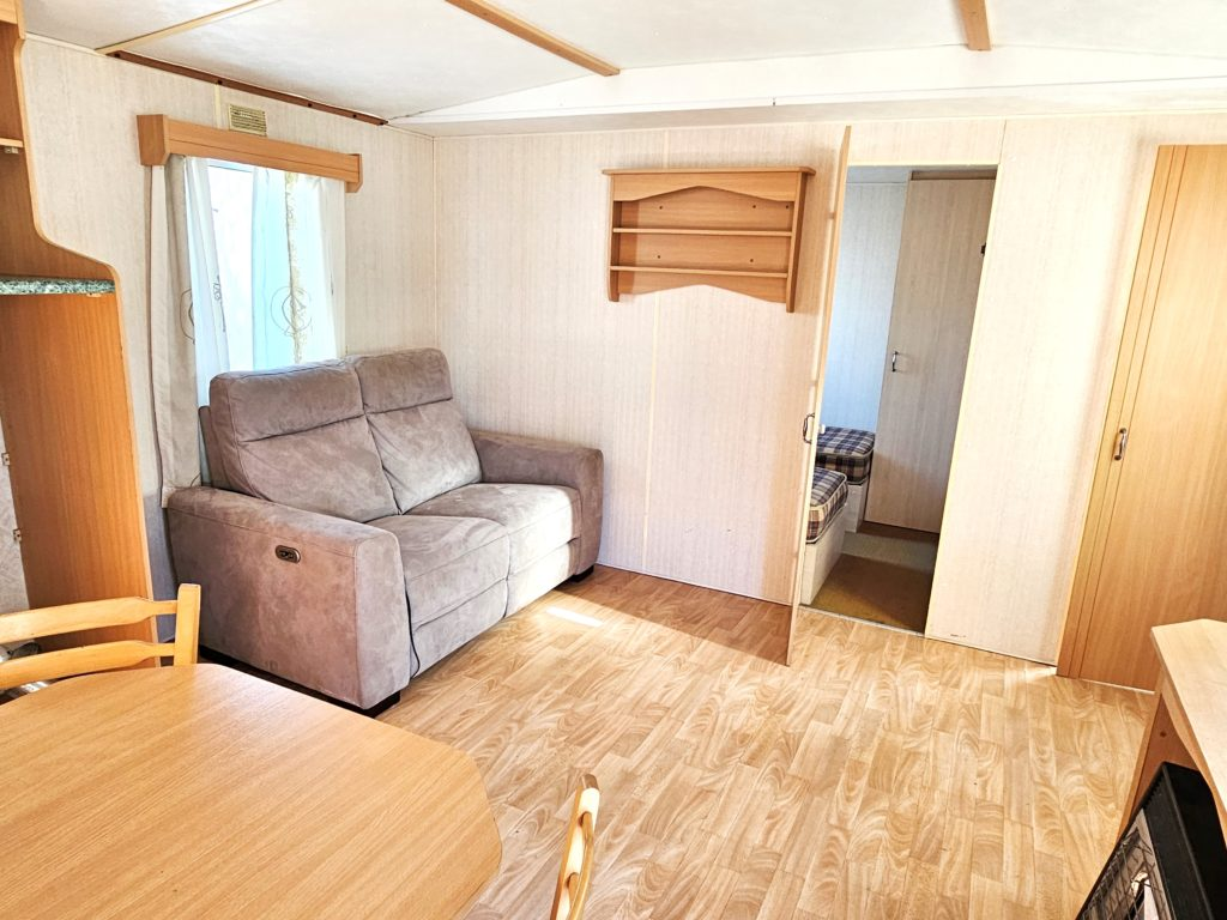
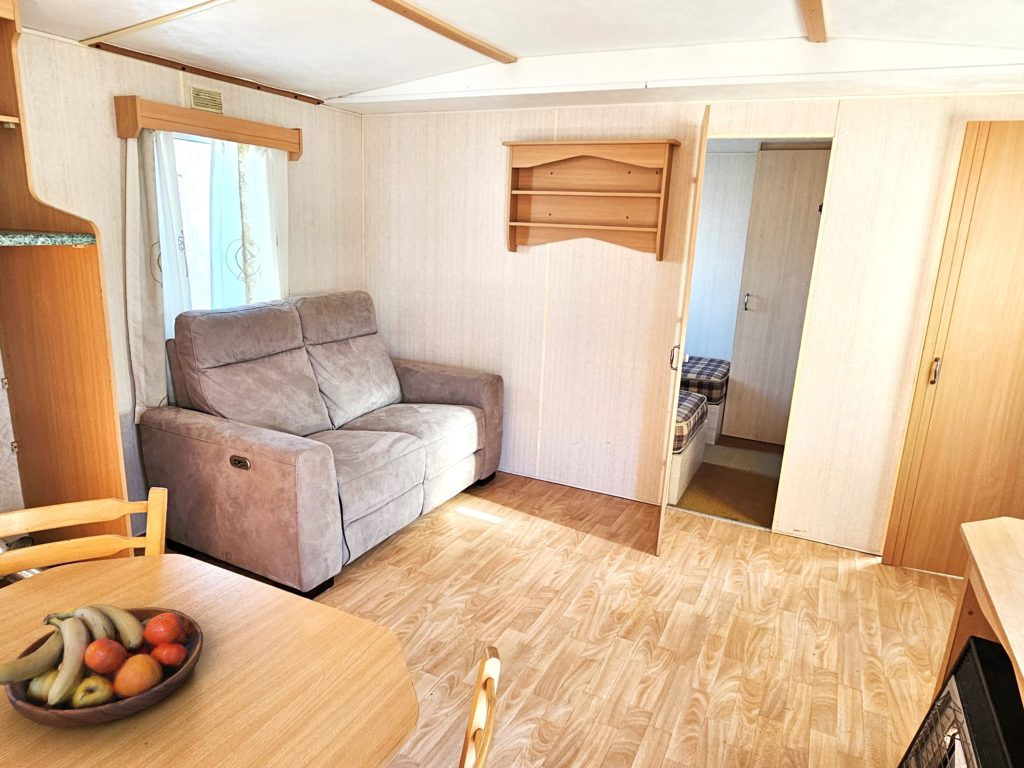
+ fruit bowl (108, 648)
